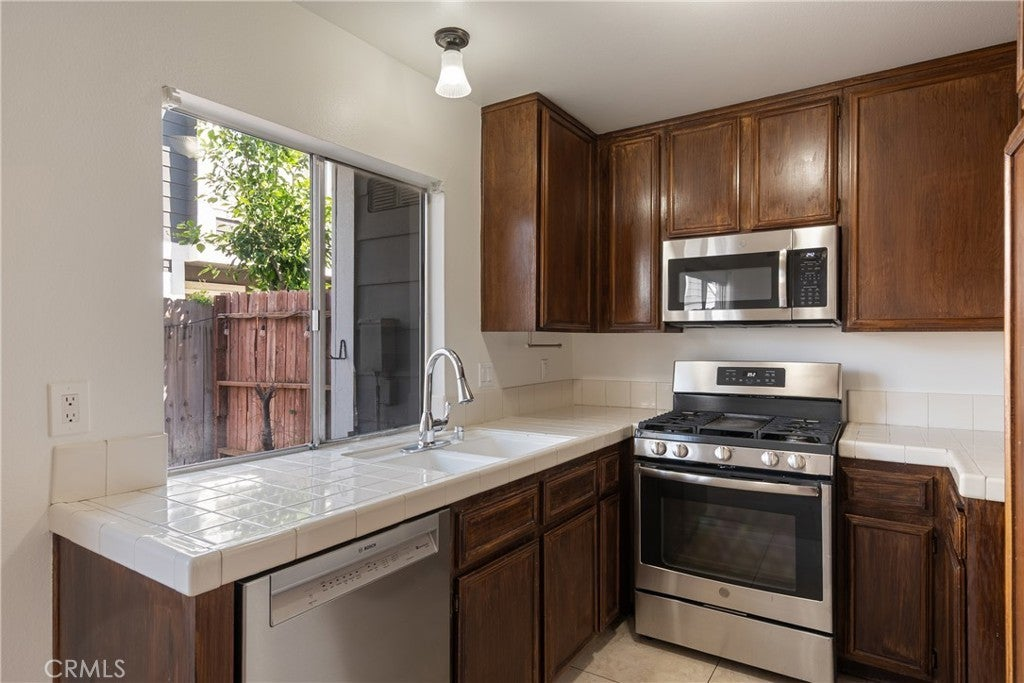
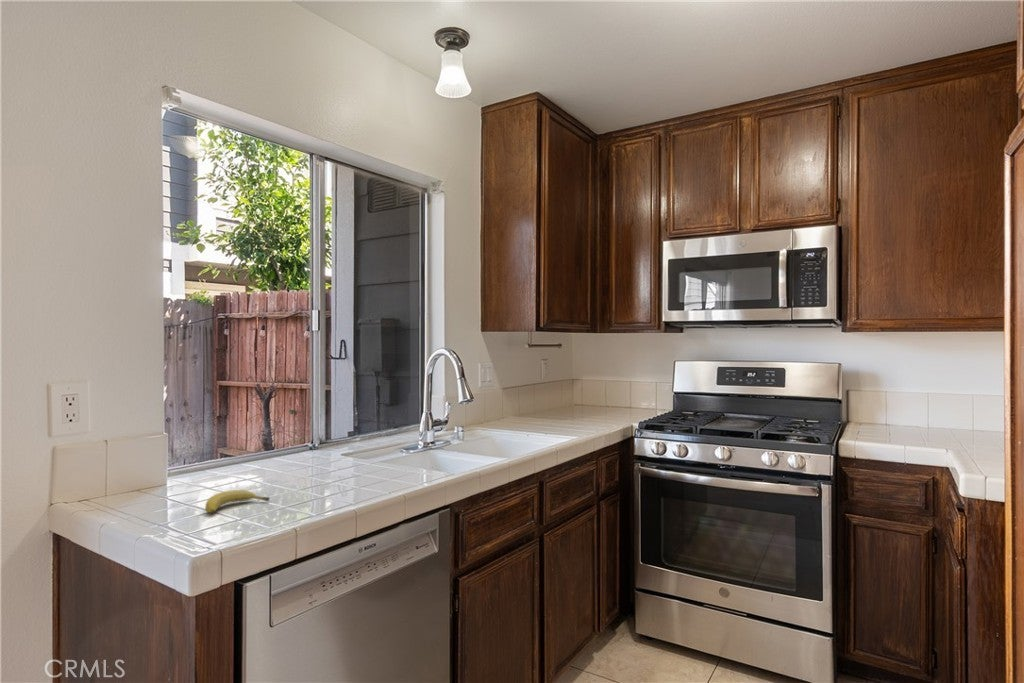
+ fruit (233, 499)
